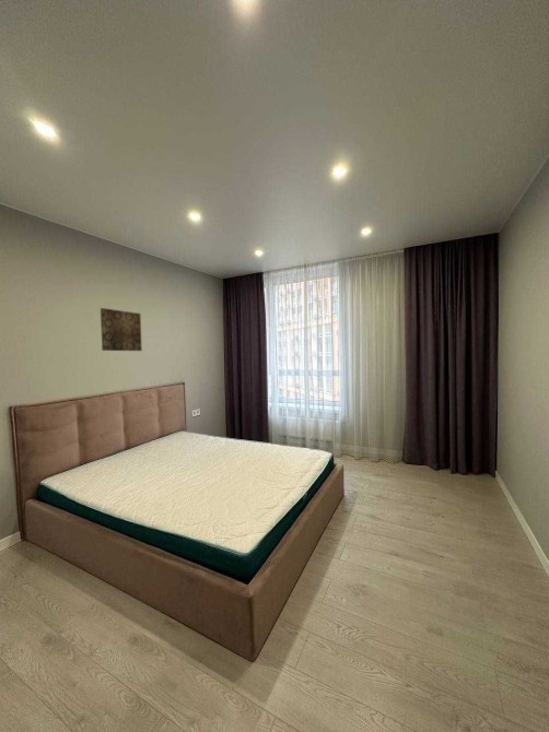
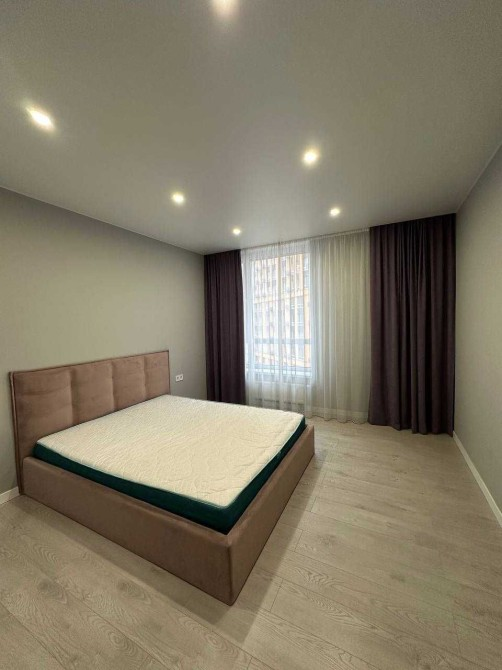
- wall art (121, 330)
